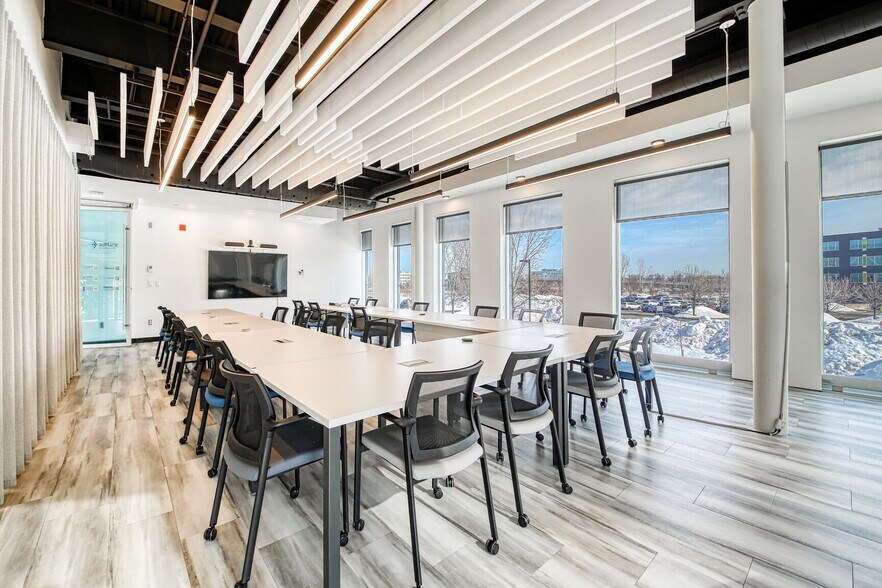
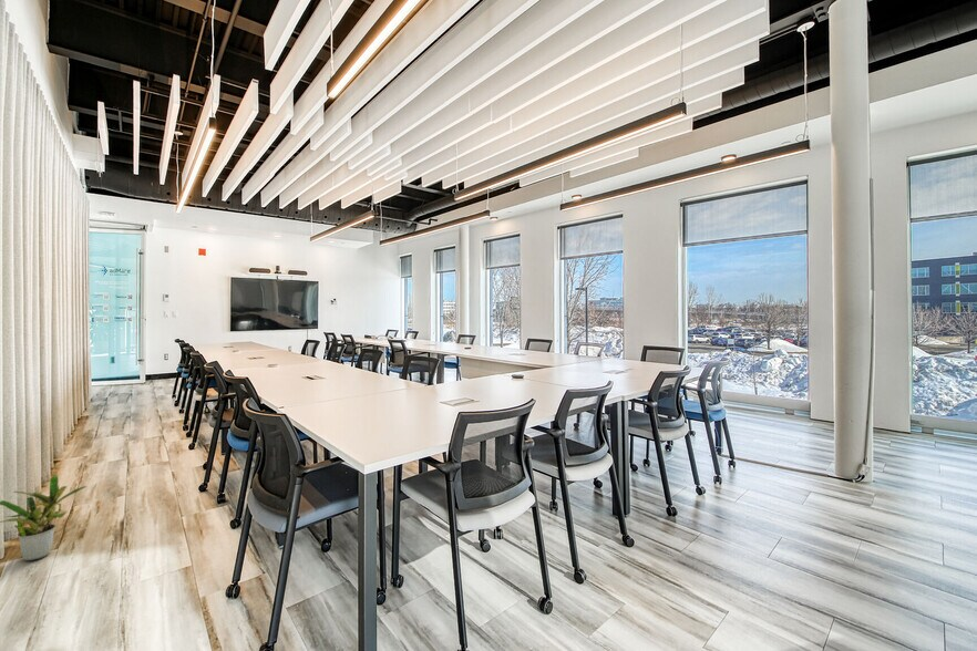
+ potted plant (43, 518)
